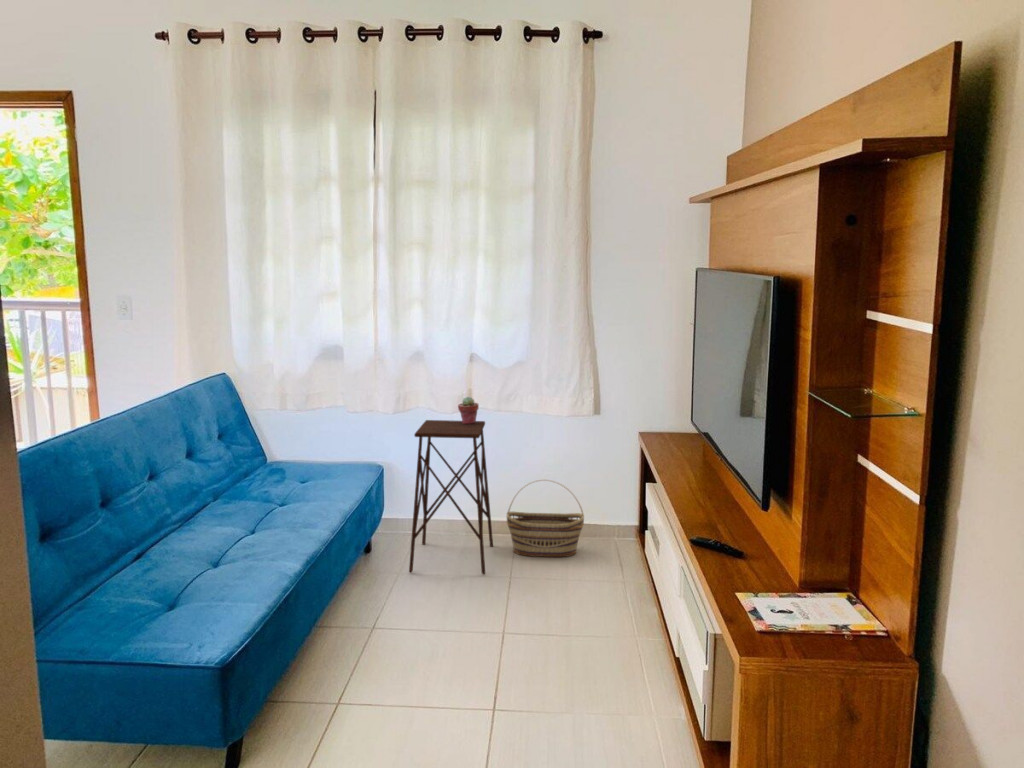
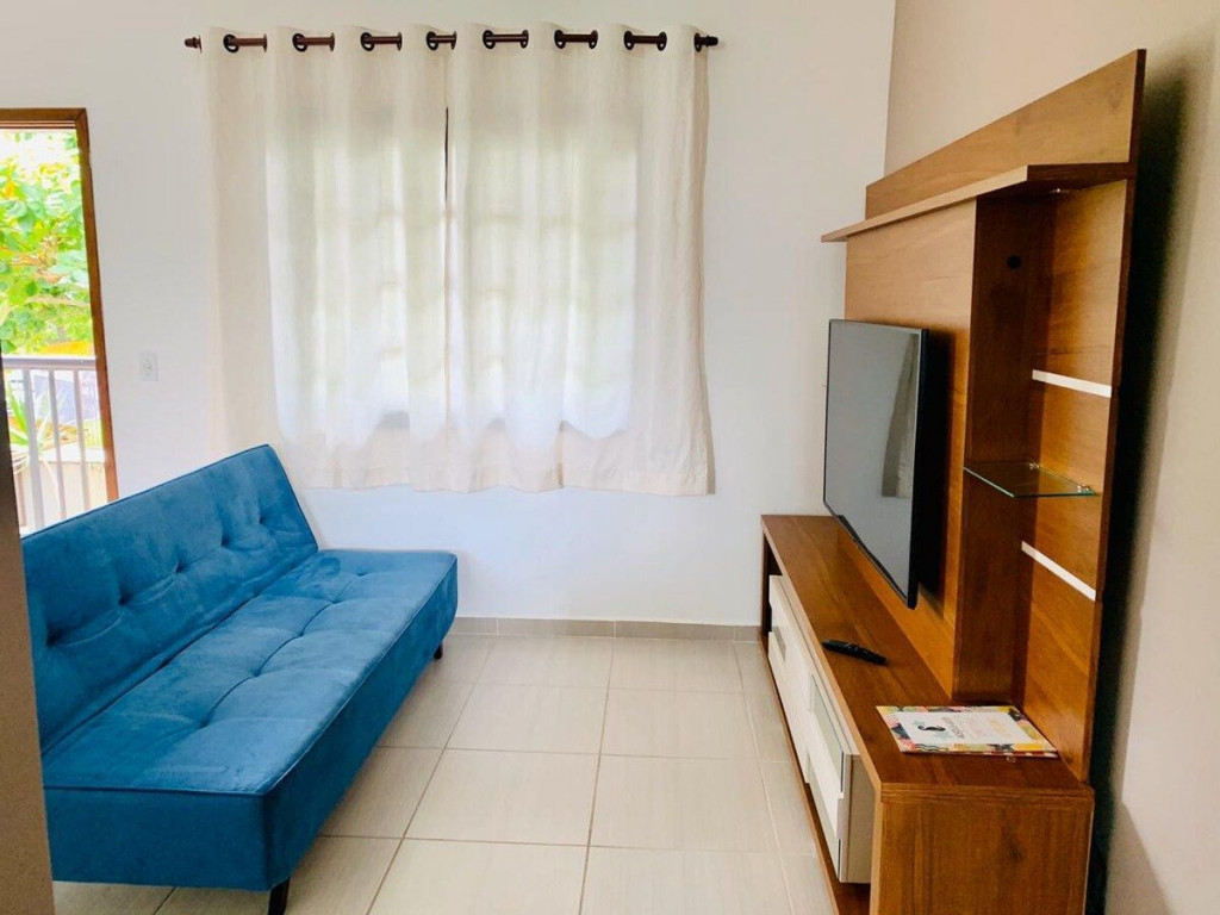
- potted succulent (468, 409)
- basket (545, 516)
- side table (450, 495)
